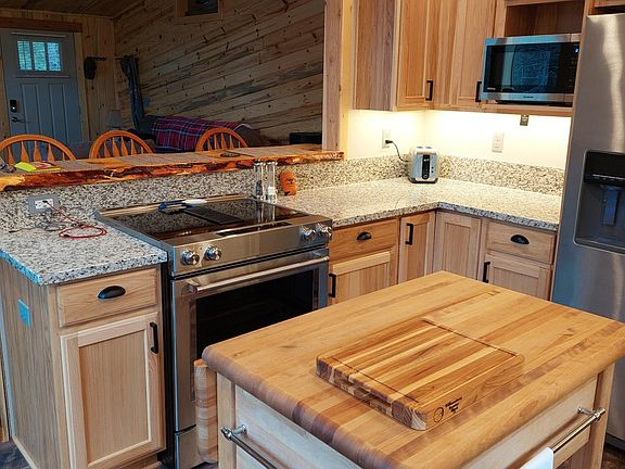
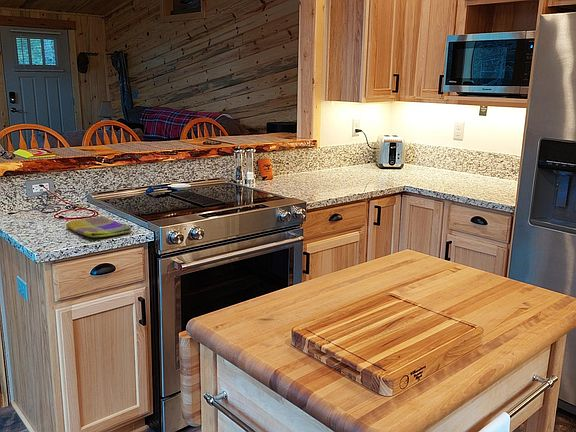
+ dish towel (98, 226)
